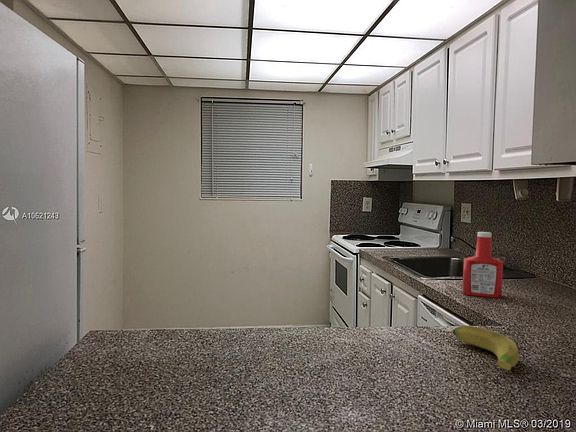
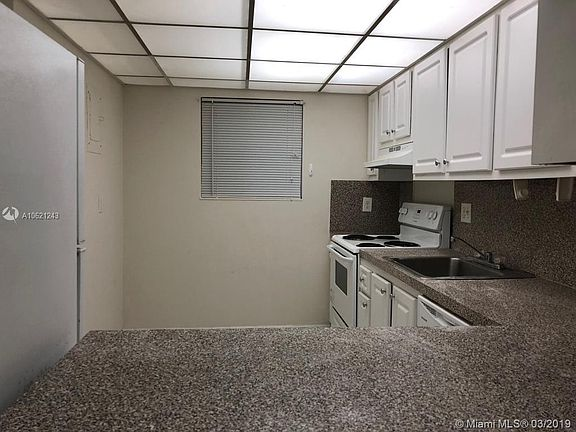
- soap bottle (483, 263)
- banana (483, 346)
